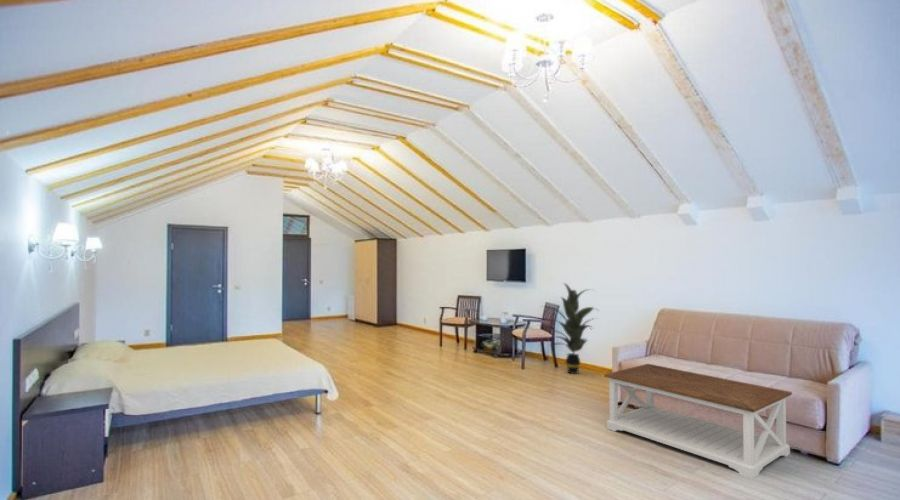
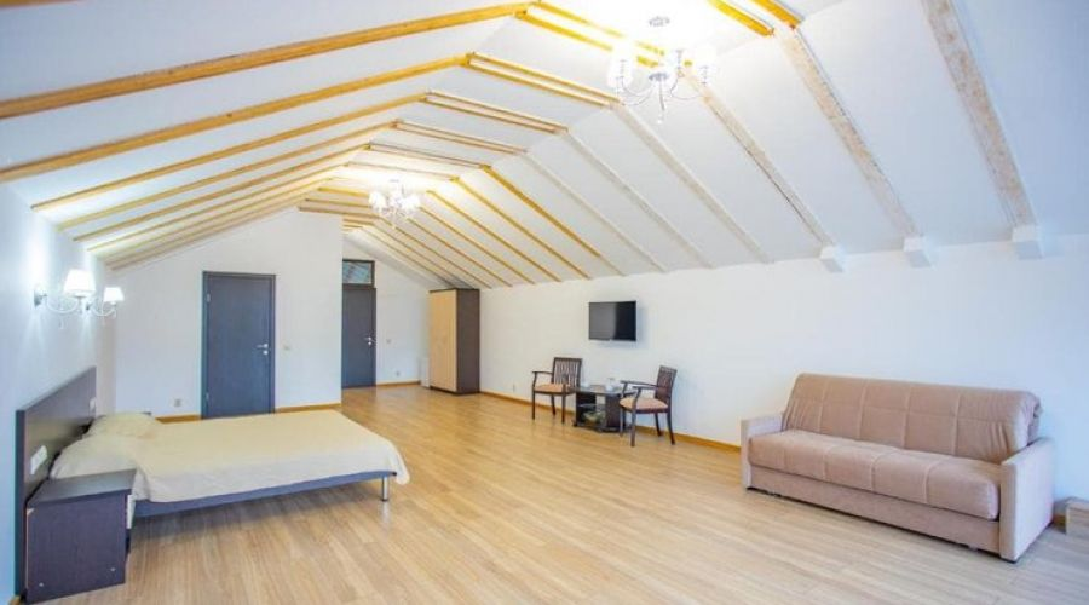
- coffee table (690, 416)
- indoor plant (571, 327)
